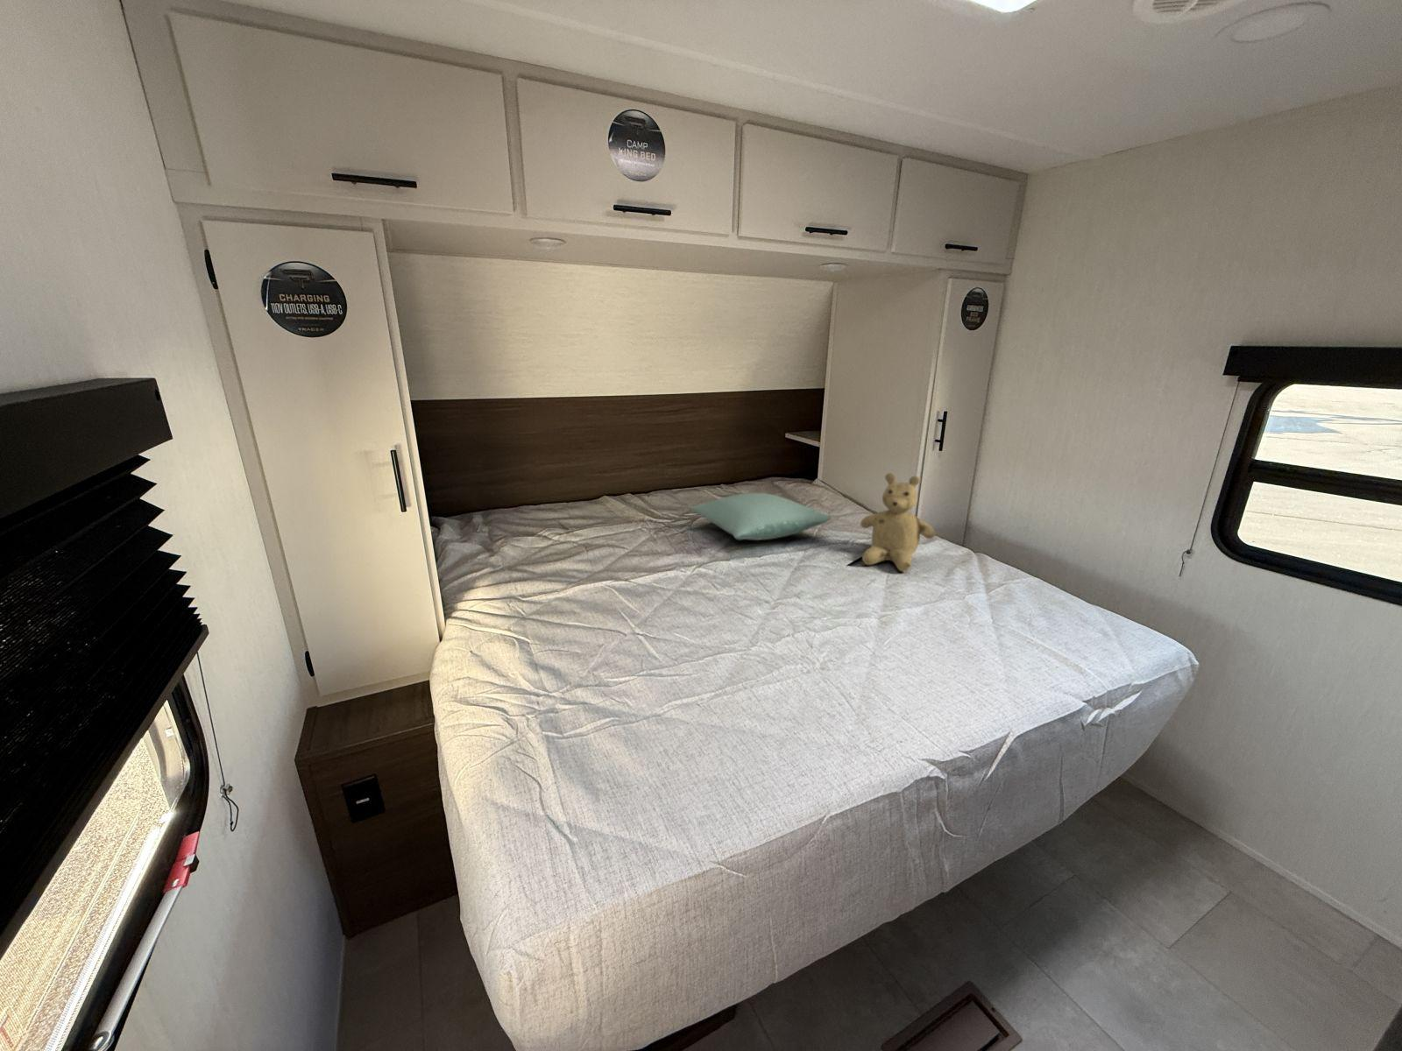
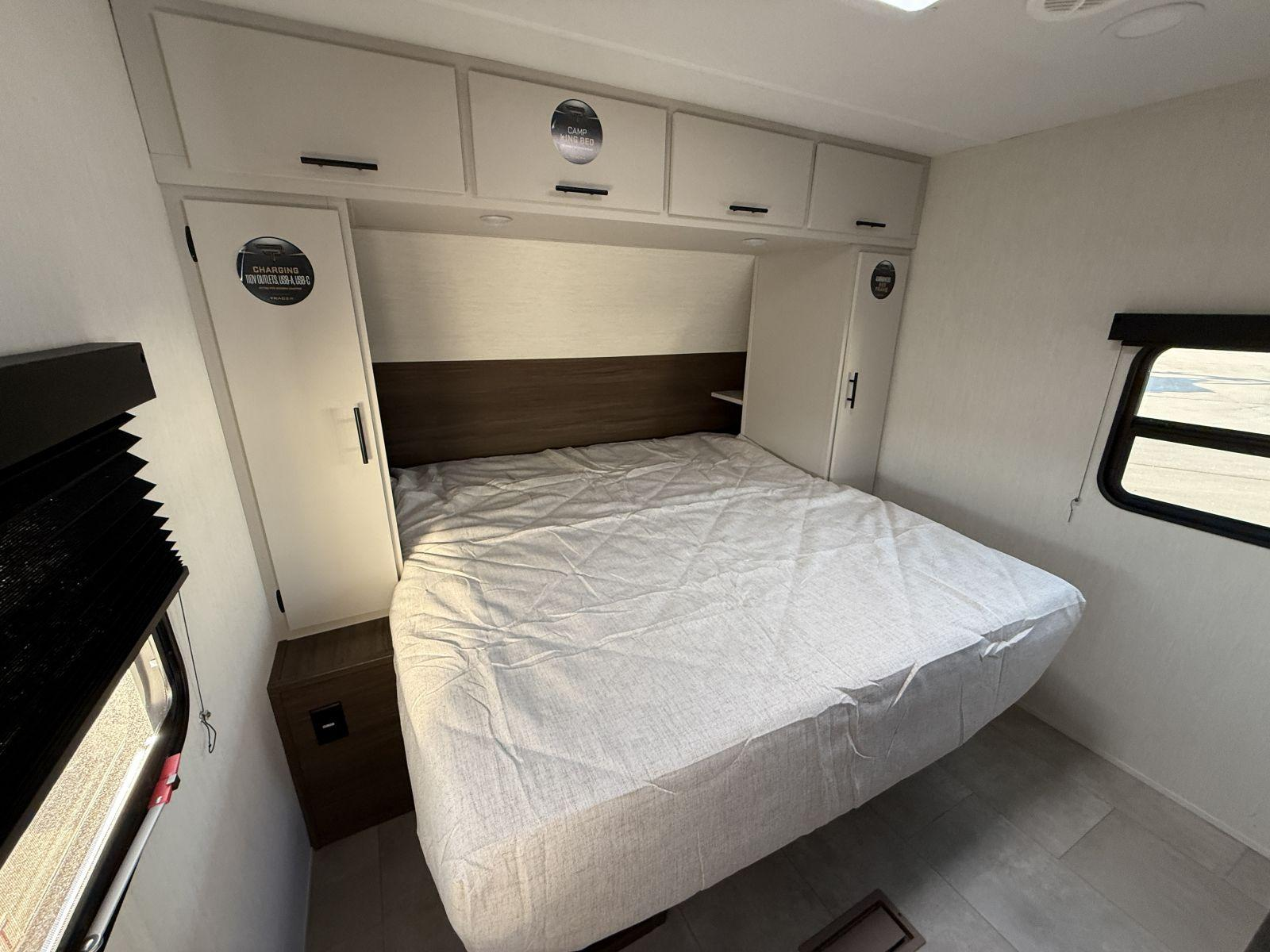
- pillow (757, 514)
- teddy bear (894, 520)
